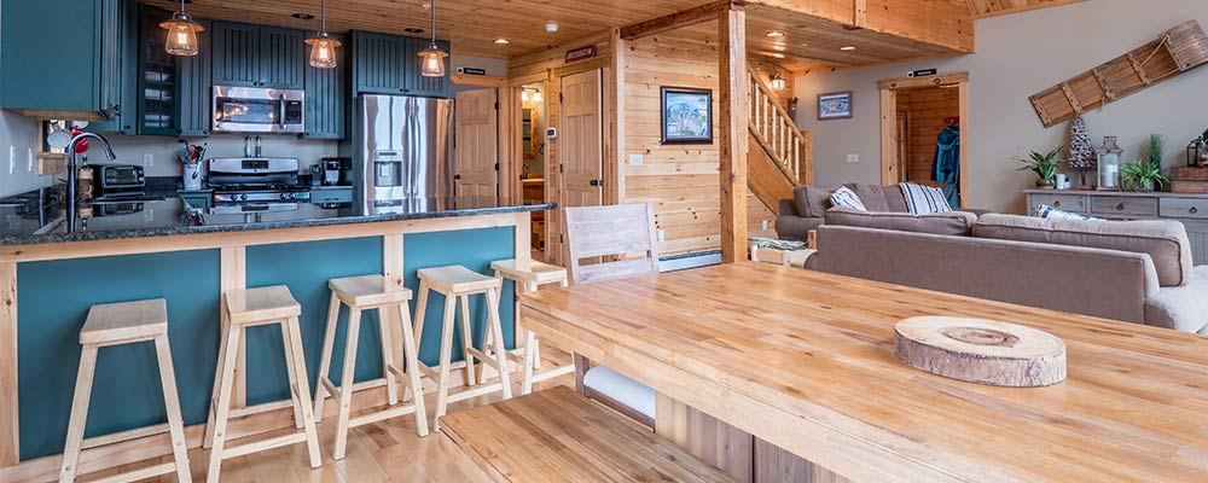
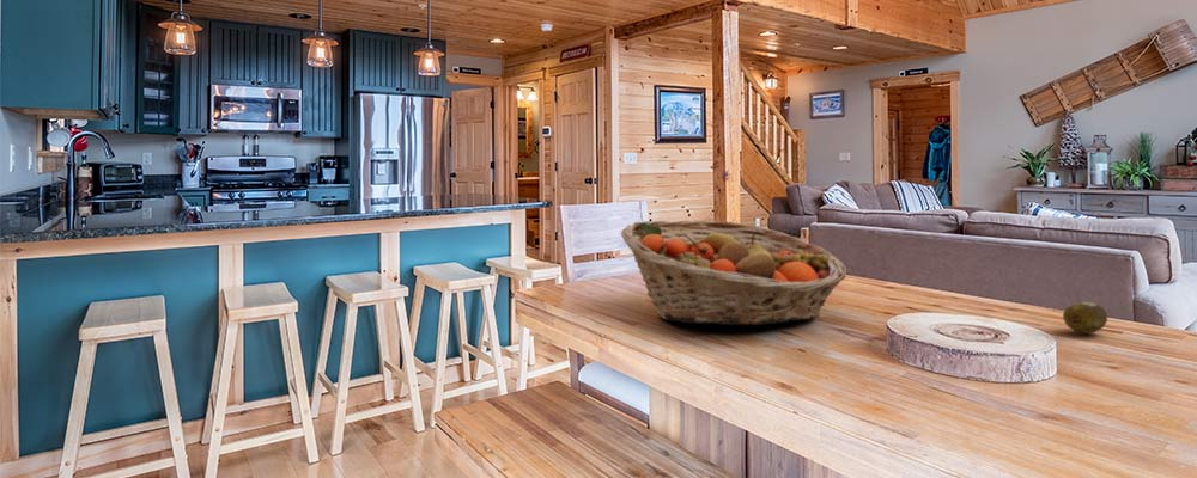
+ fruit (1084, 317)
+ fruit basket (733, 266)
